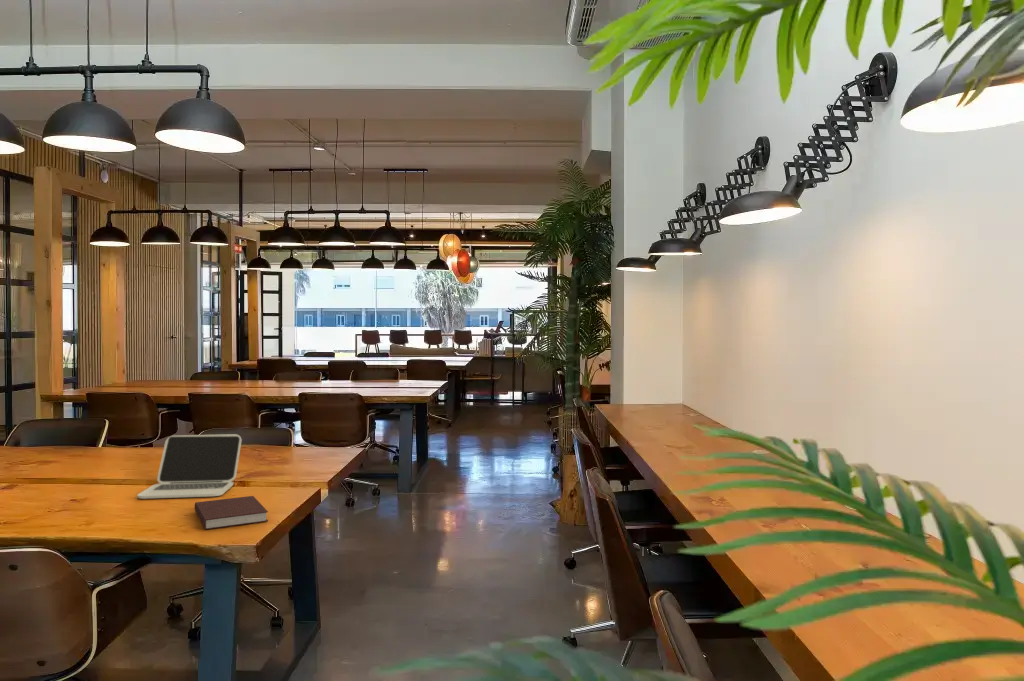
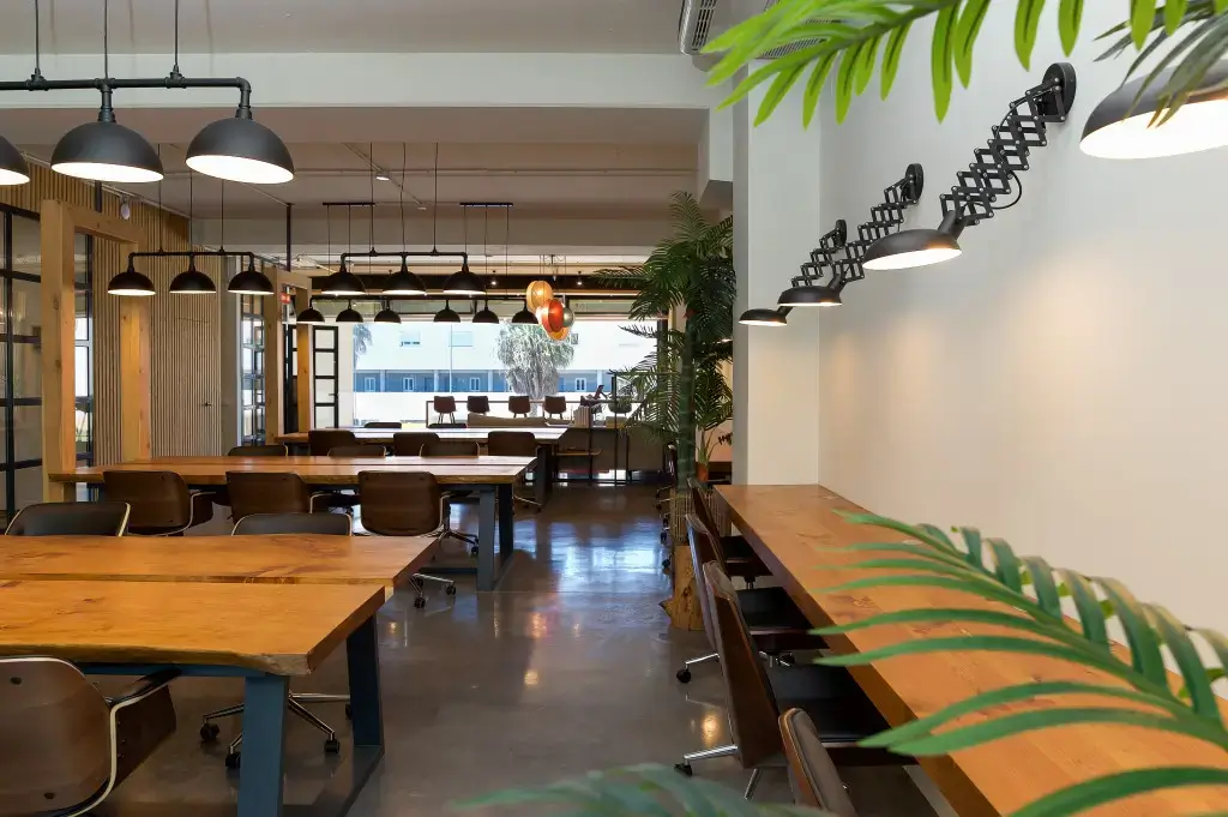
- notebook (230, 511)
- laptop (192, 464)
